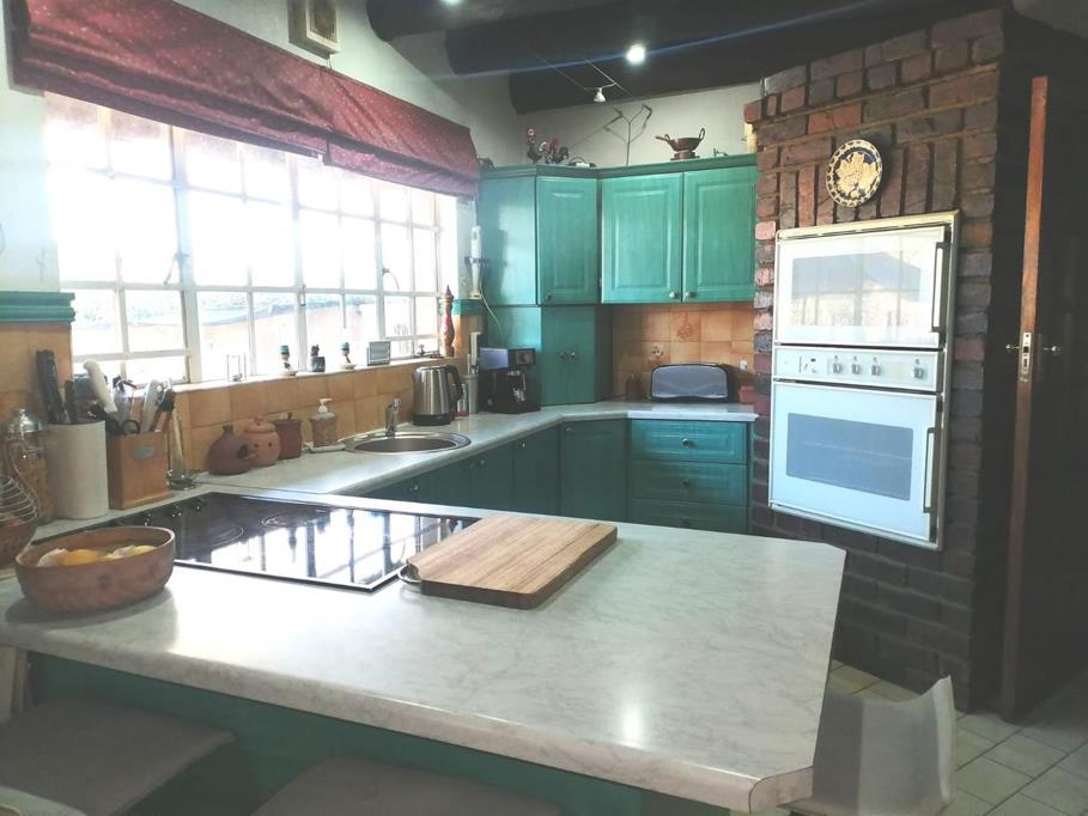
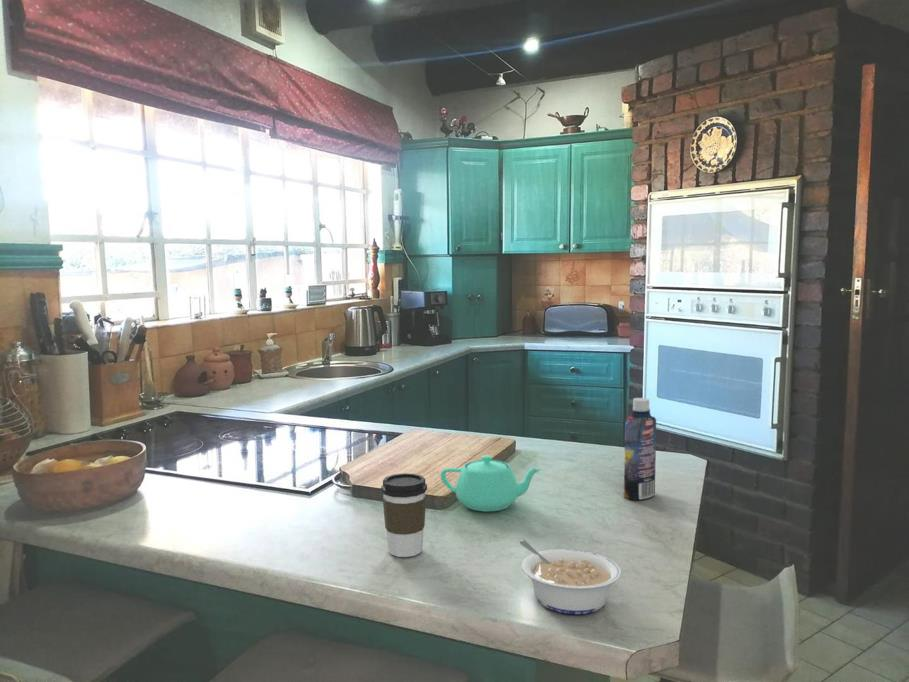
+ coffee cup (404, 515)
+ teapot (490, 480)
+ legume (566, 579)
+ bottle (640, 447)
